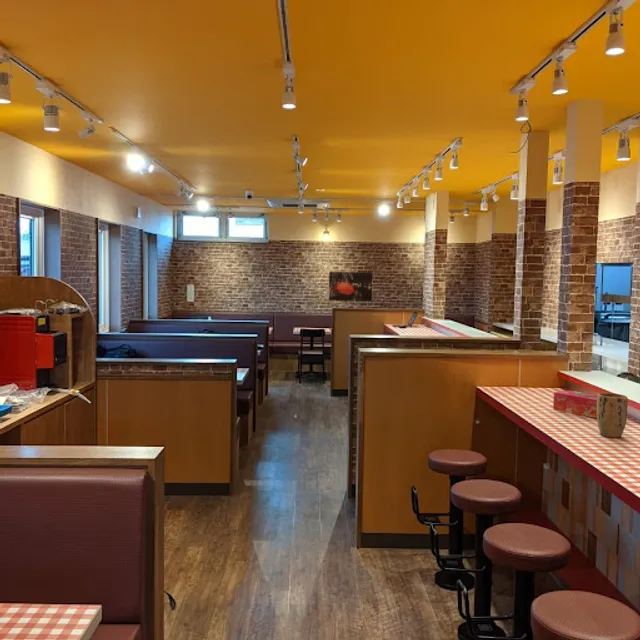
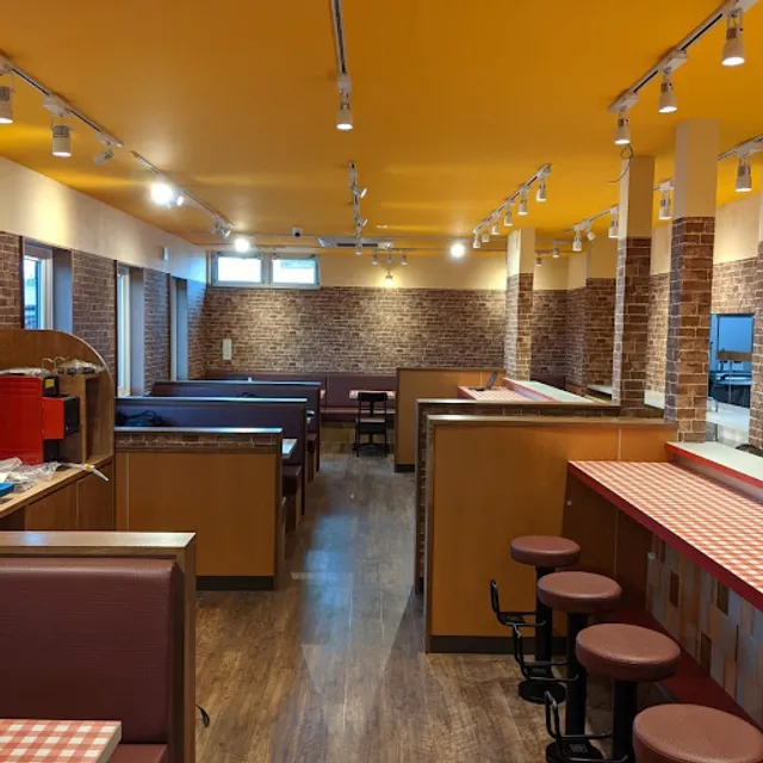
- wall art (350, 286)
- plant pot (611, 415)
- tissue box (583, 403)
